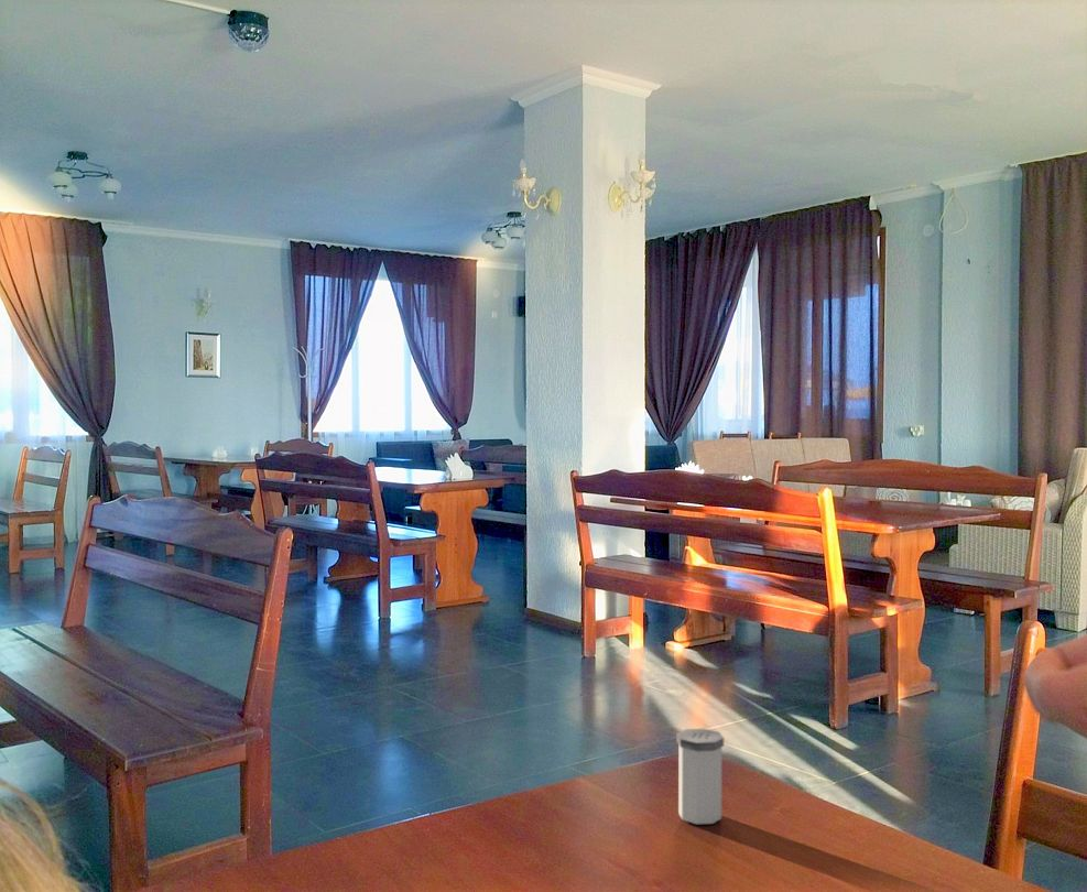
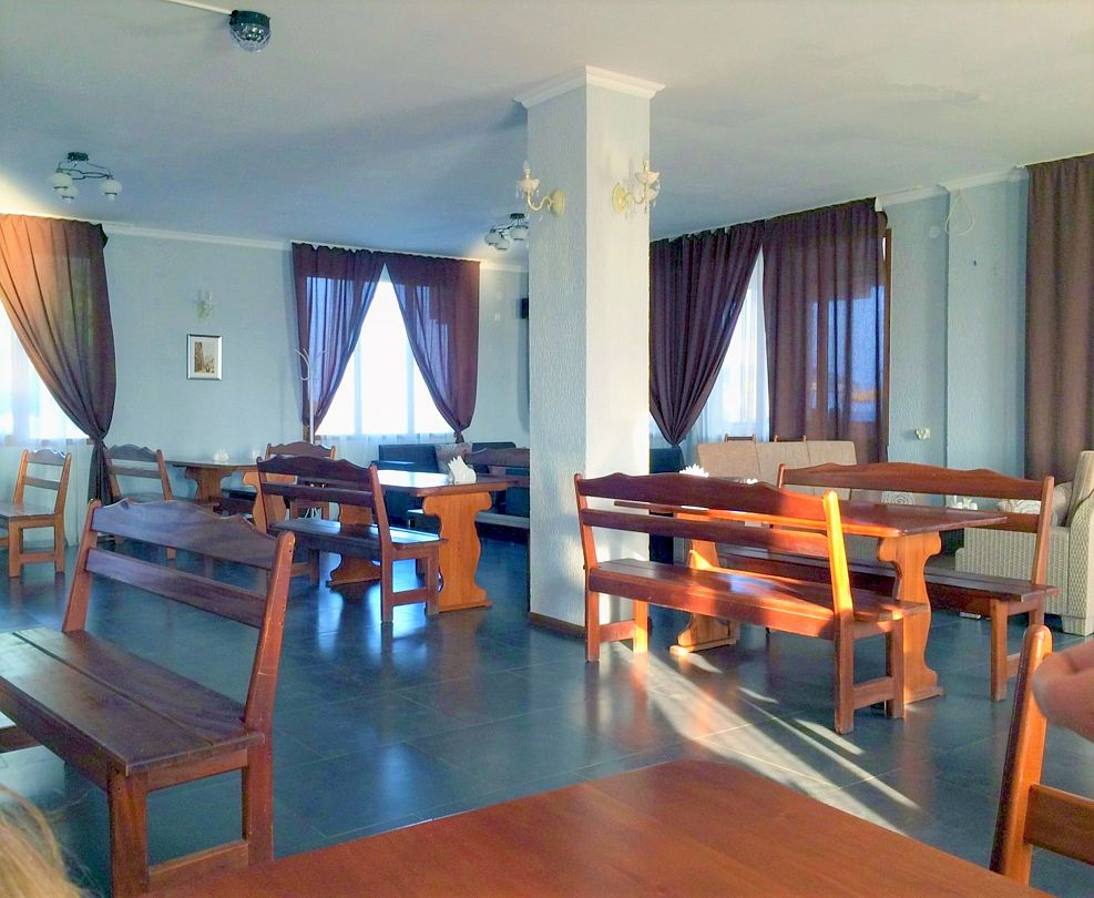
- salt shaker (699, 775)
